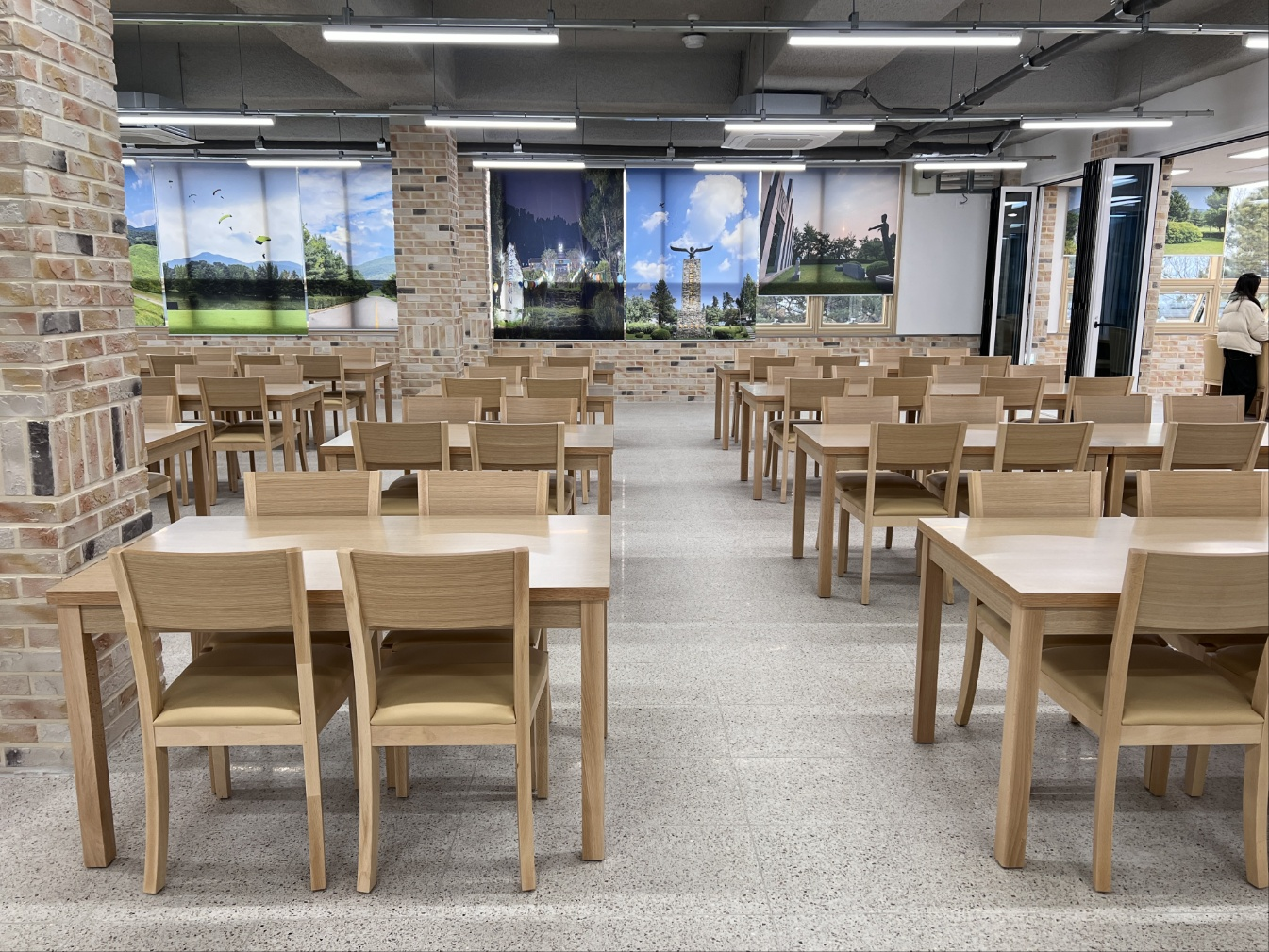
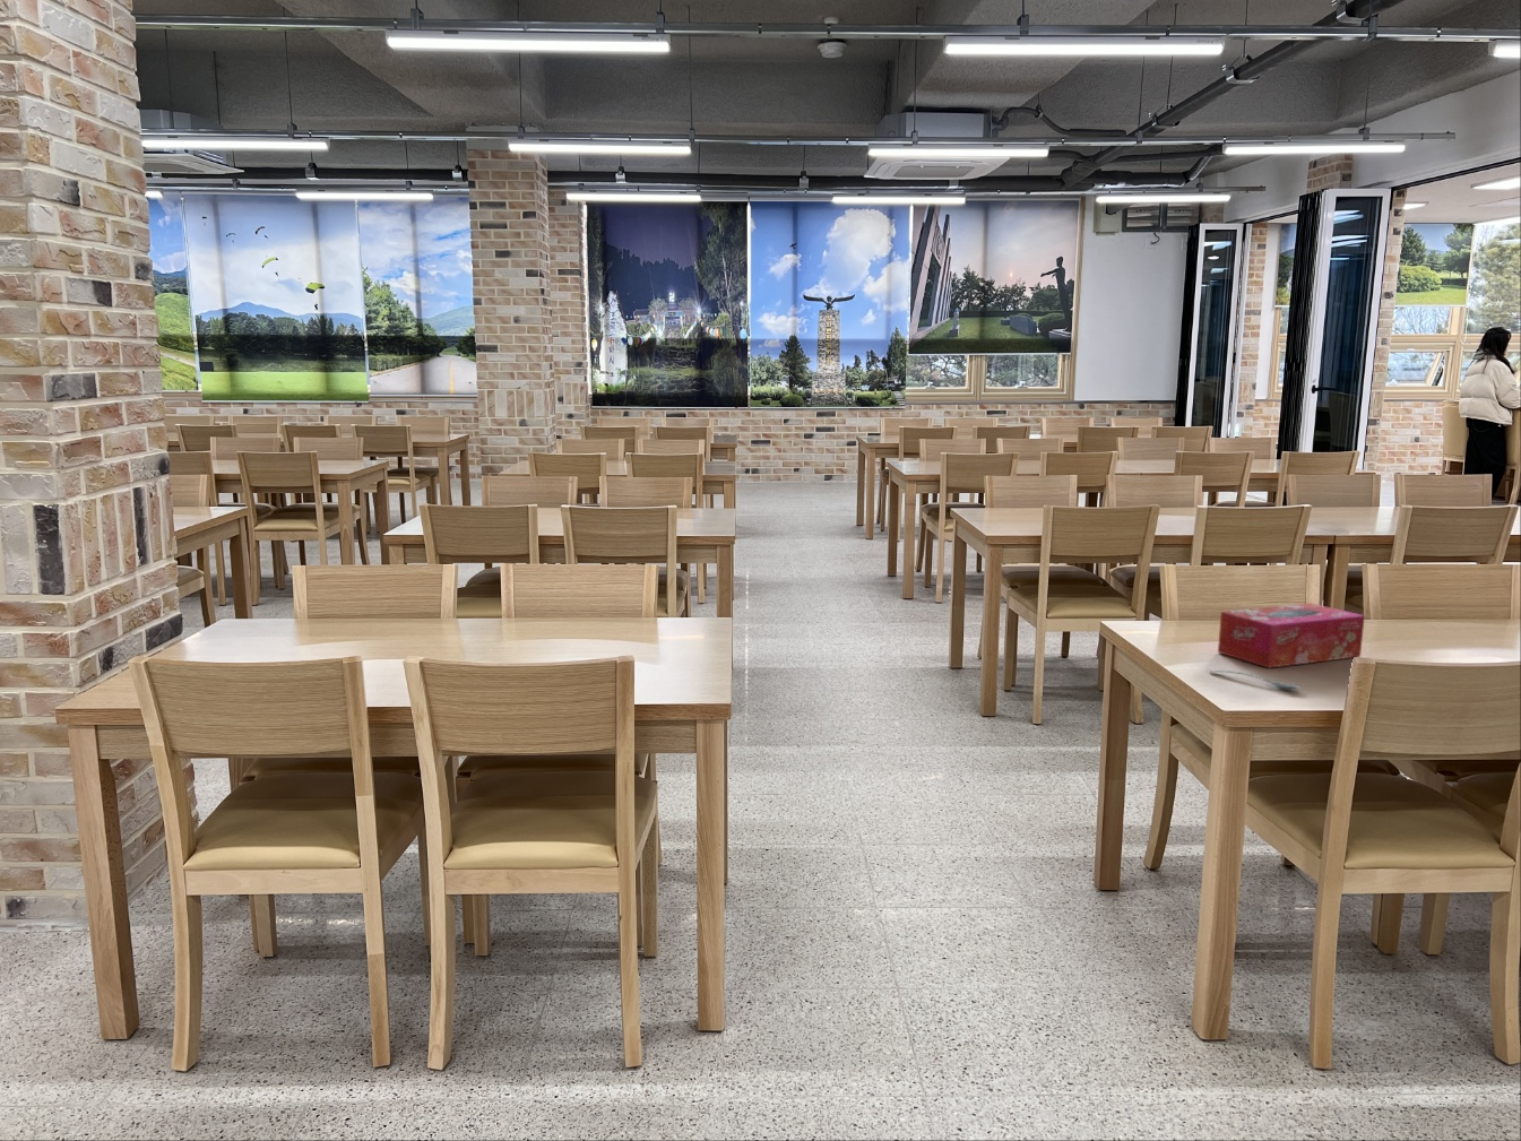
+ spoon (1251, 675)
+ tissue box (1291, 633)
